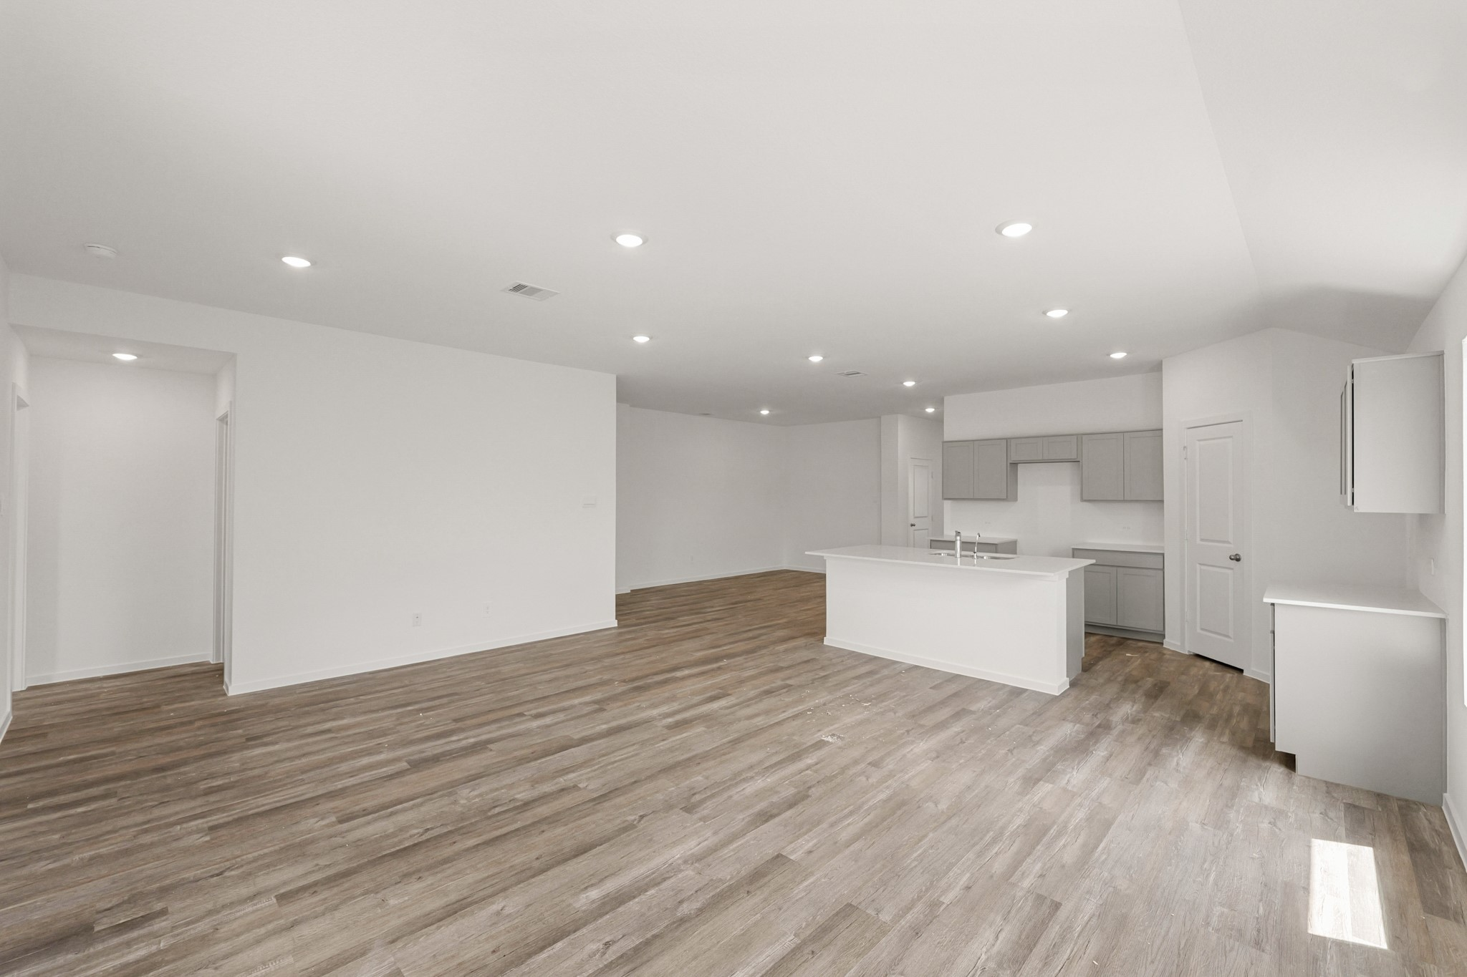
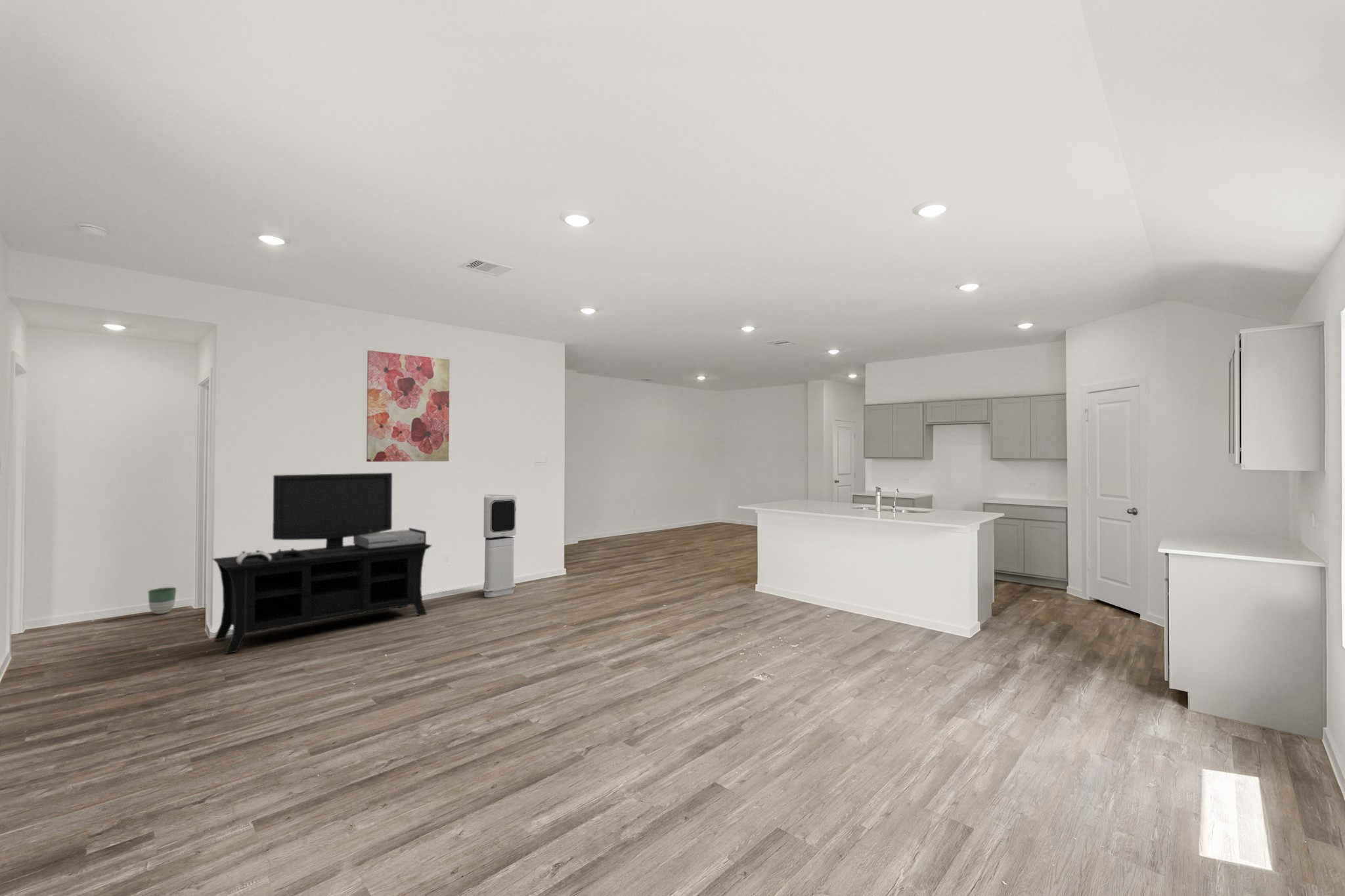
+ air purifier (494, 544)
+ media console (330, 550)
+ planter (162, 601)
+ wall art (410, 408)
